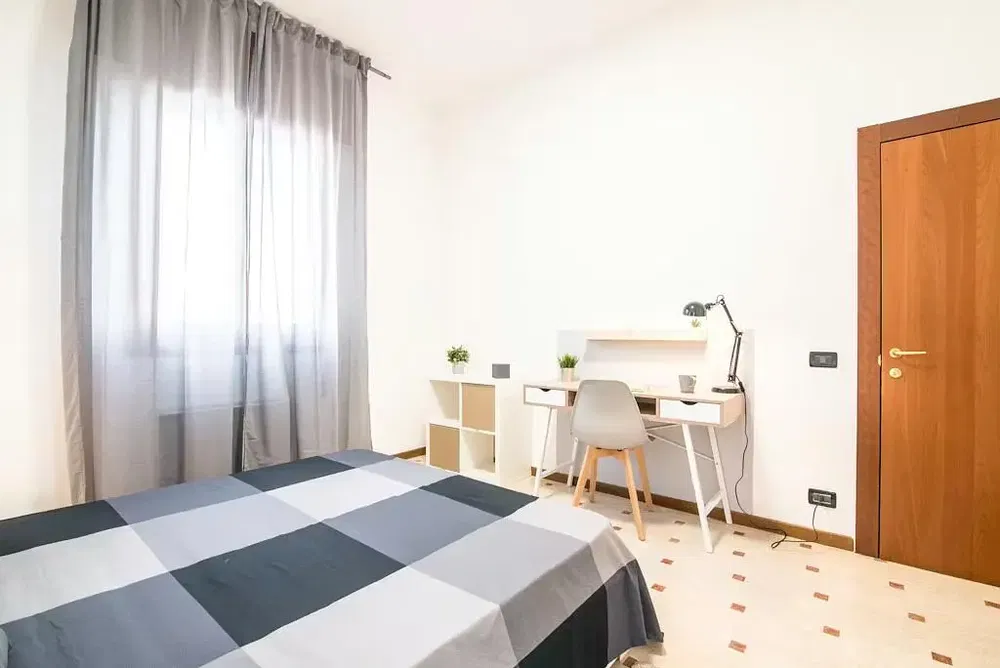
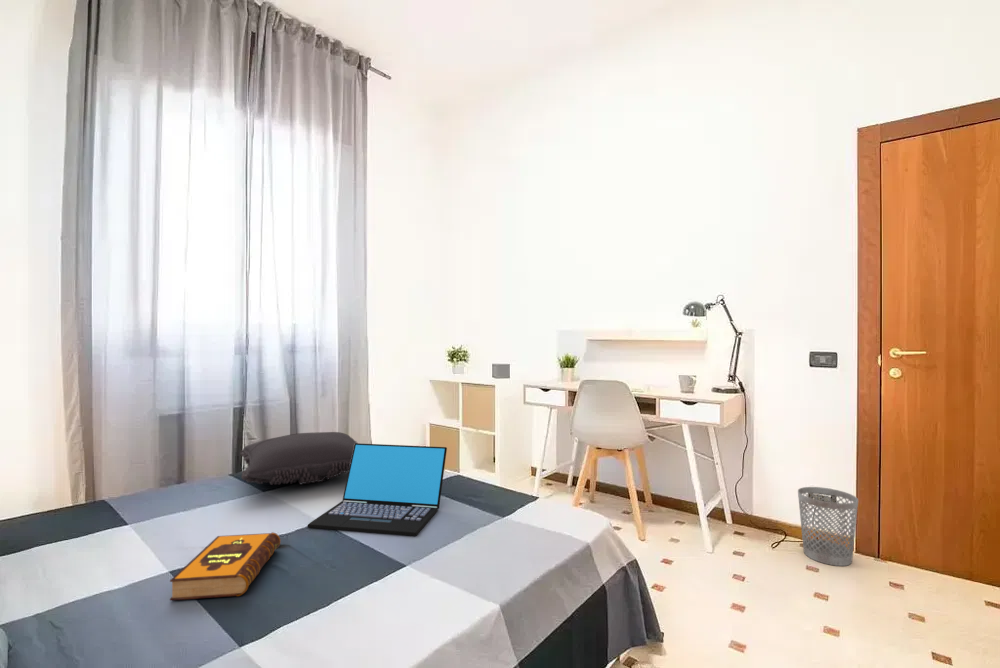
+ wastebasket (827, 525)
+ pillow (305, 456)
+ hardback book (231, 563)
+ laptop (382, 484)
